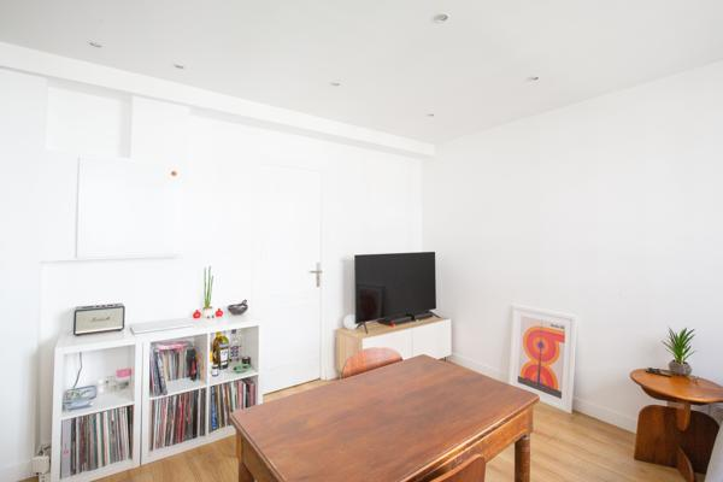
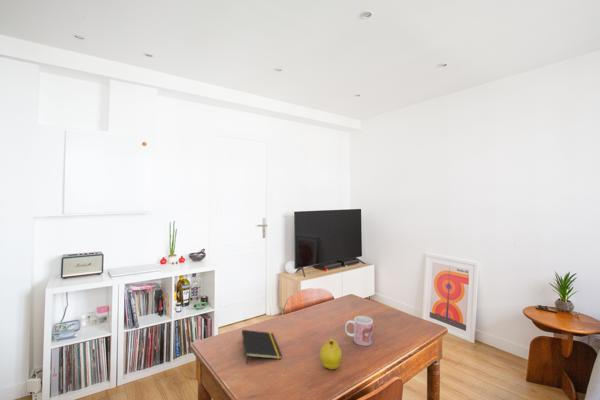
+ mug (359, 330)
+ notepad (260, 343)
+ fruit (330, 353)
